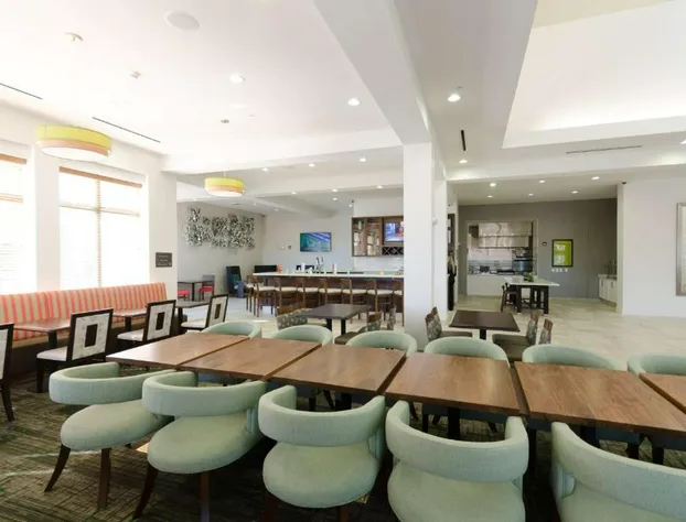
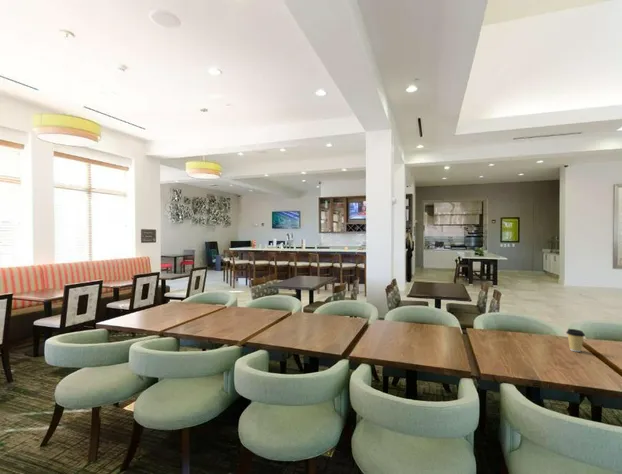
+ coffee cup (575, 340)
